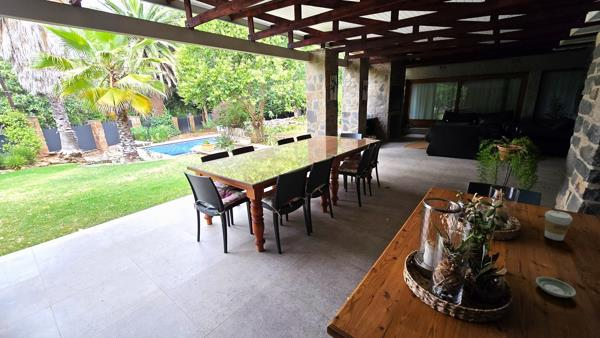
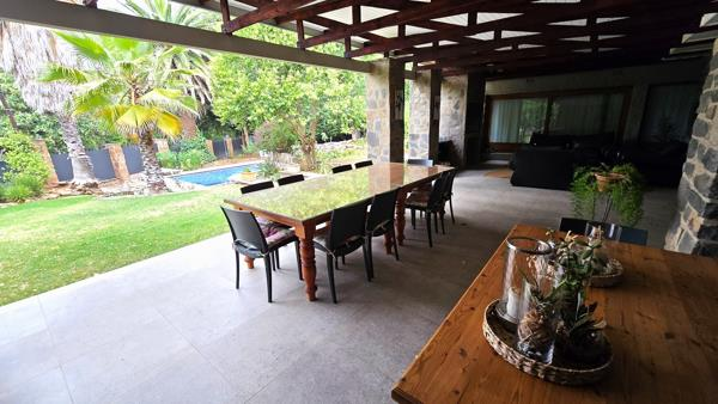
- coffee cup (556, 225)
- saucer (554, 288)
